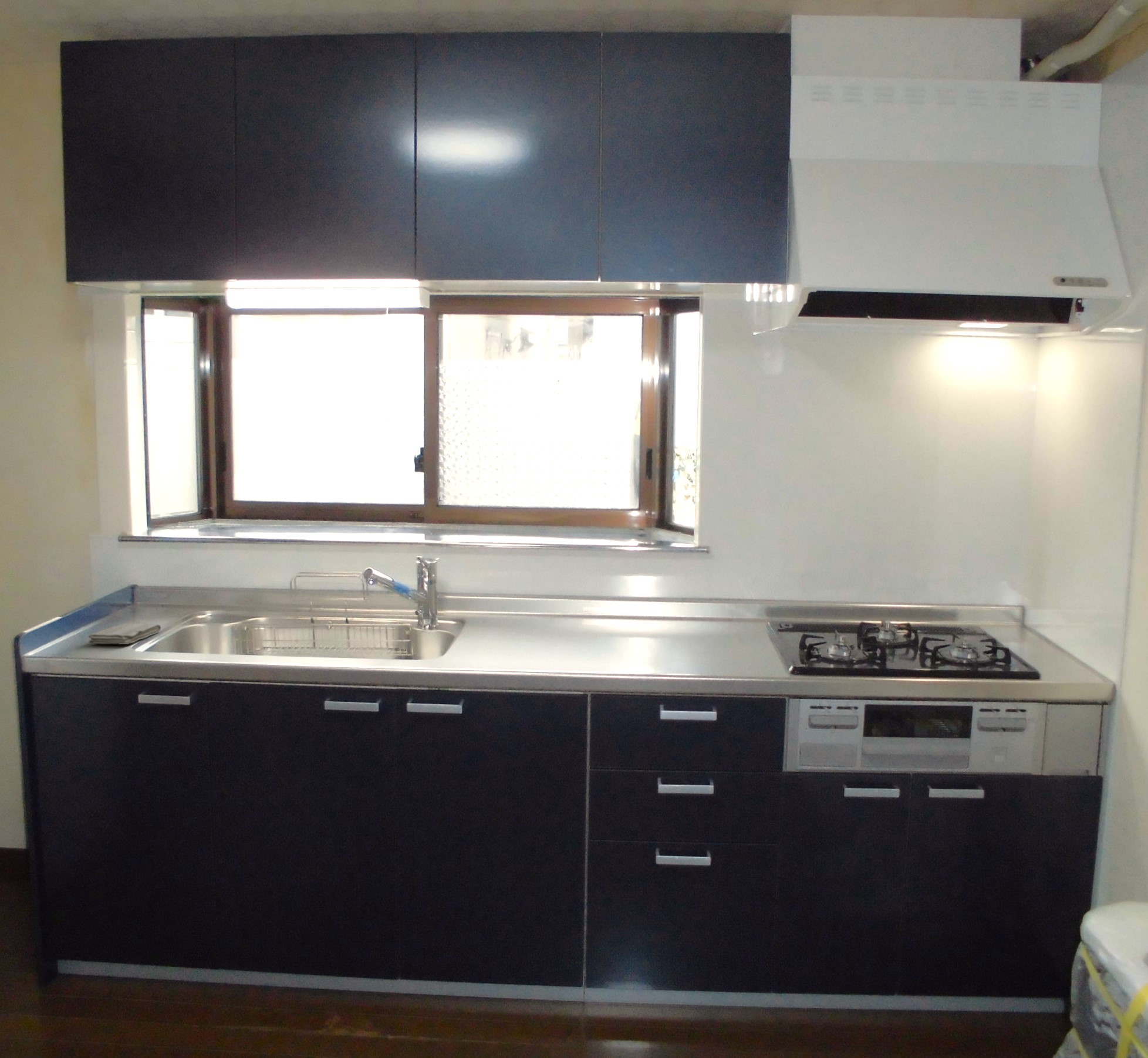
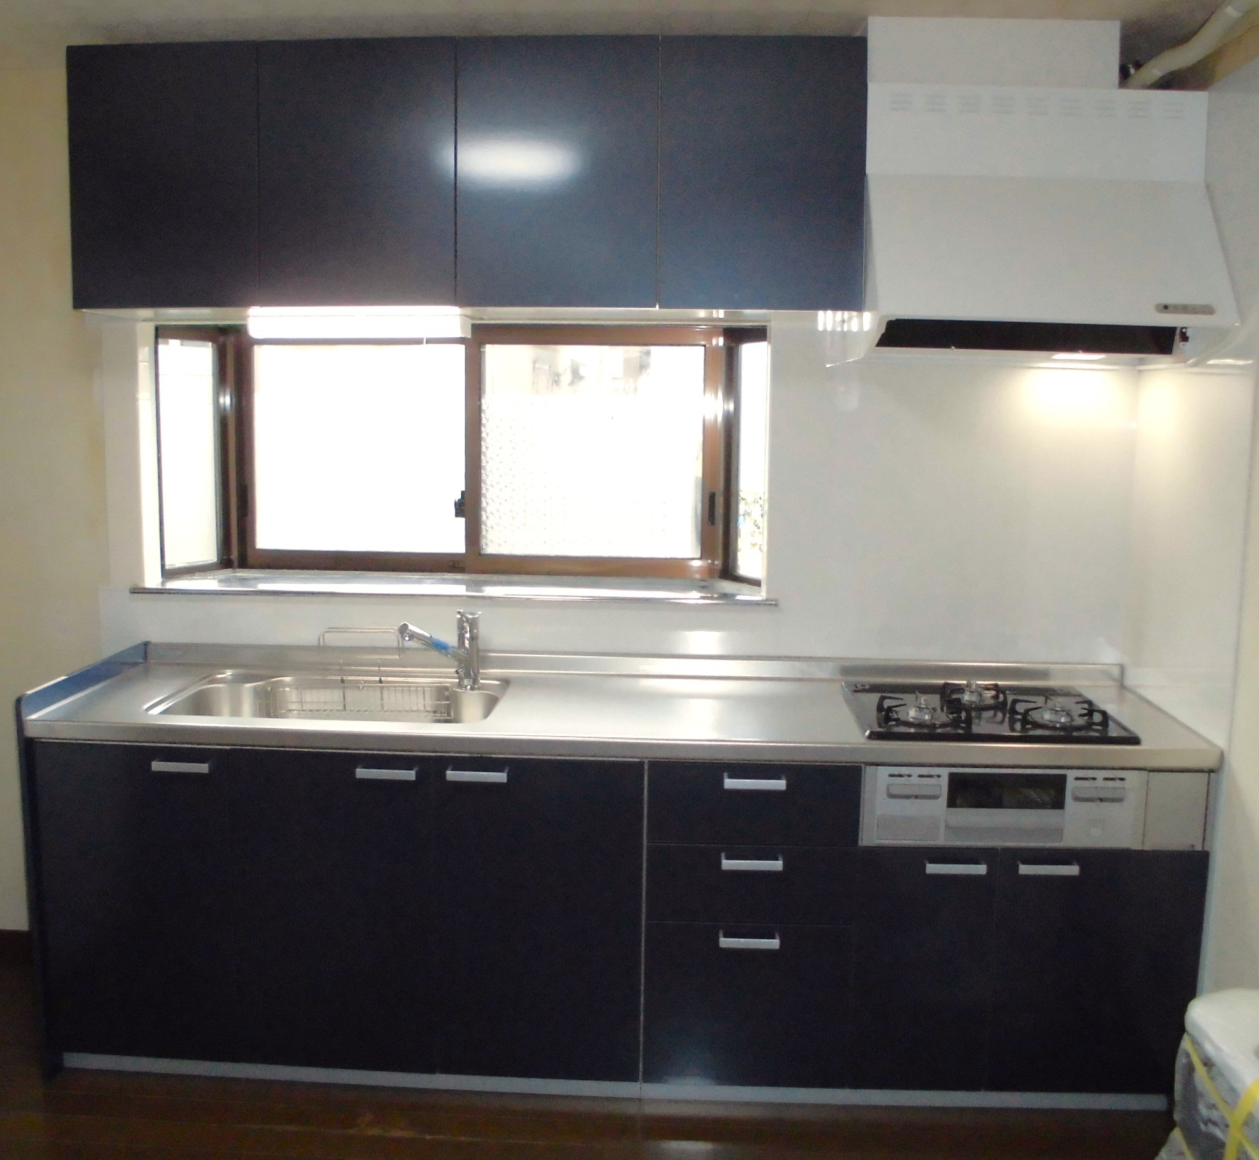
- washcloth (125, 633)
